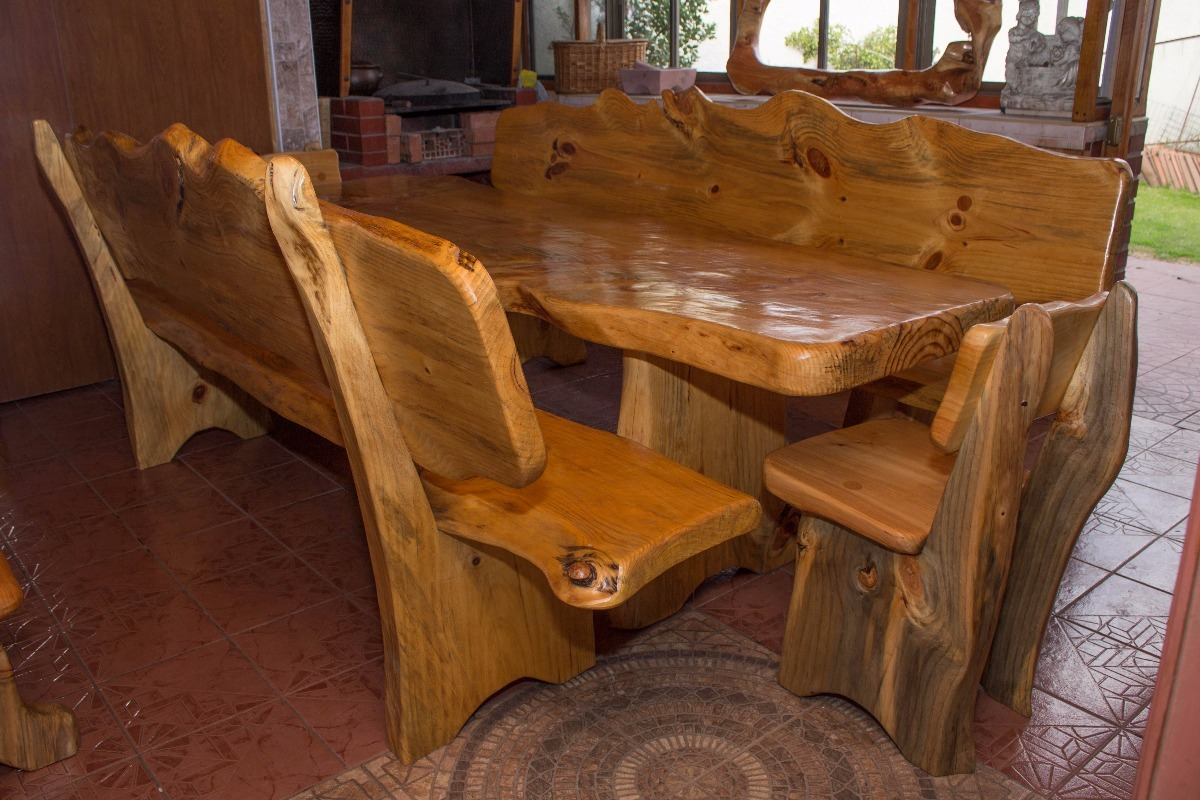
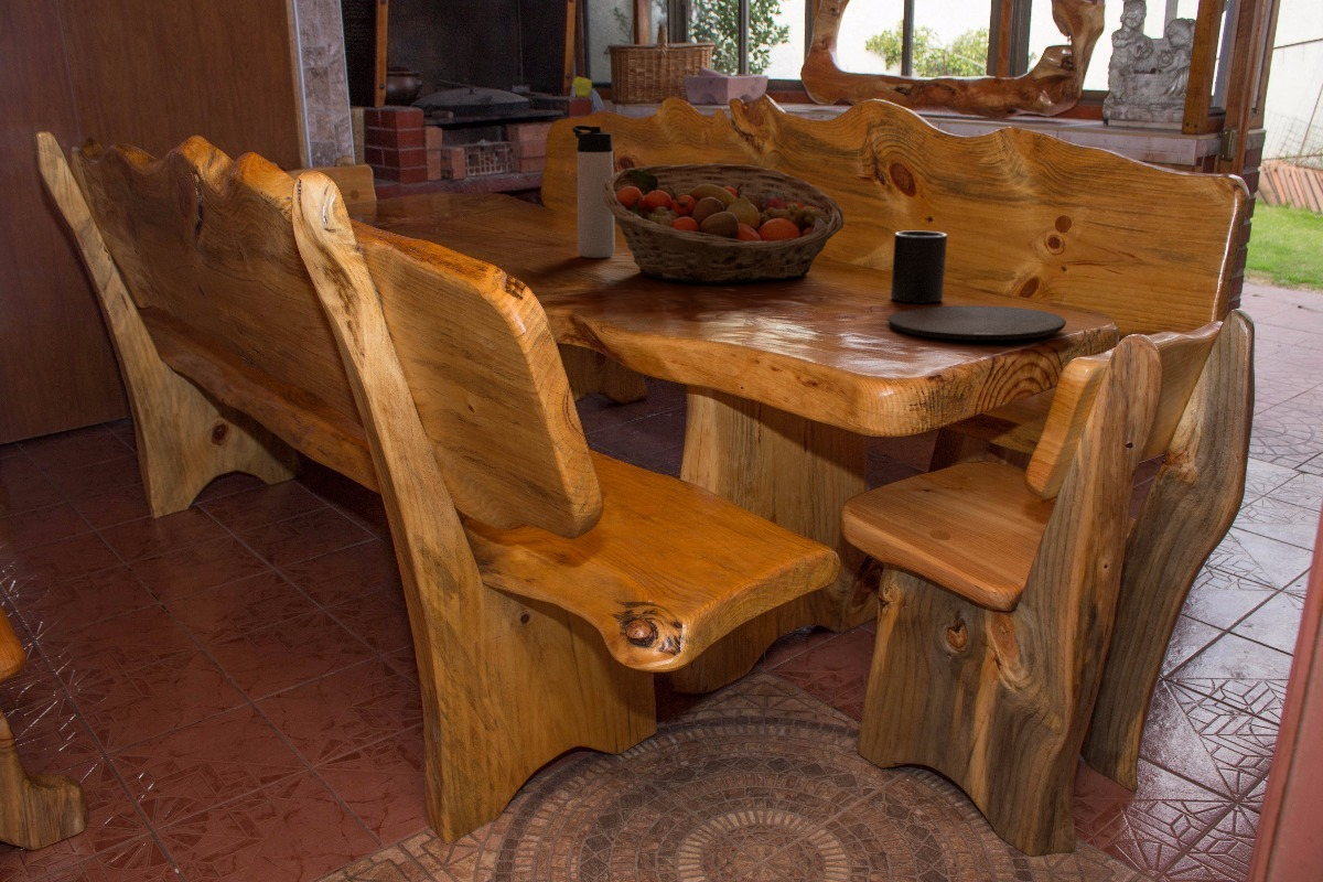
+ thermos bottle (591, 191)
+ plate (975, 321)
+ mug (917, 265)
+ fruit basket (722, 220)
